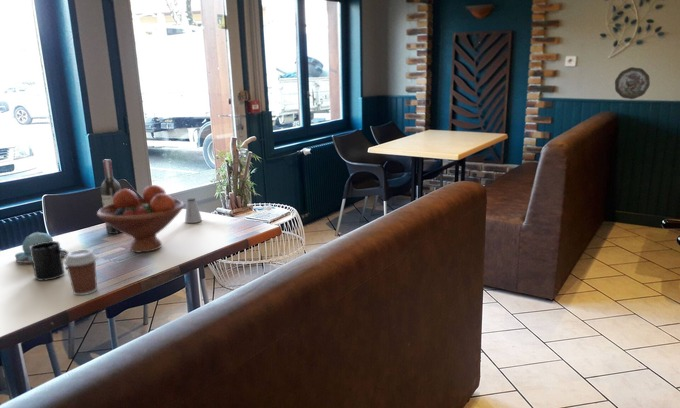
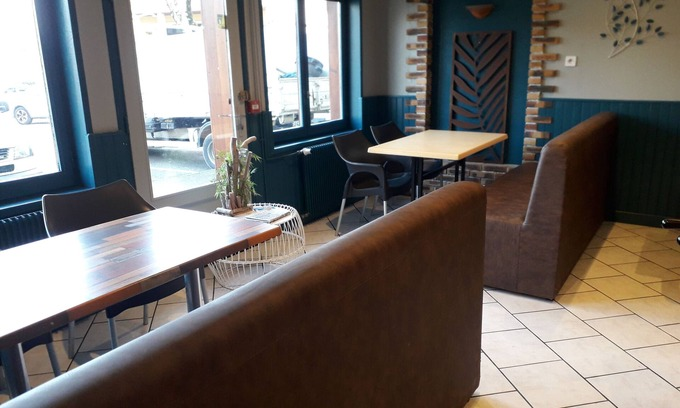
- fruit bowl (143, 219)
- wine bottle (111, 195)
- saltshaker (192, 209)
- mug (52, 260)
- decorative plate (632, 83)
- candle (37, 243)
- coffee cup (82, 272)
